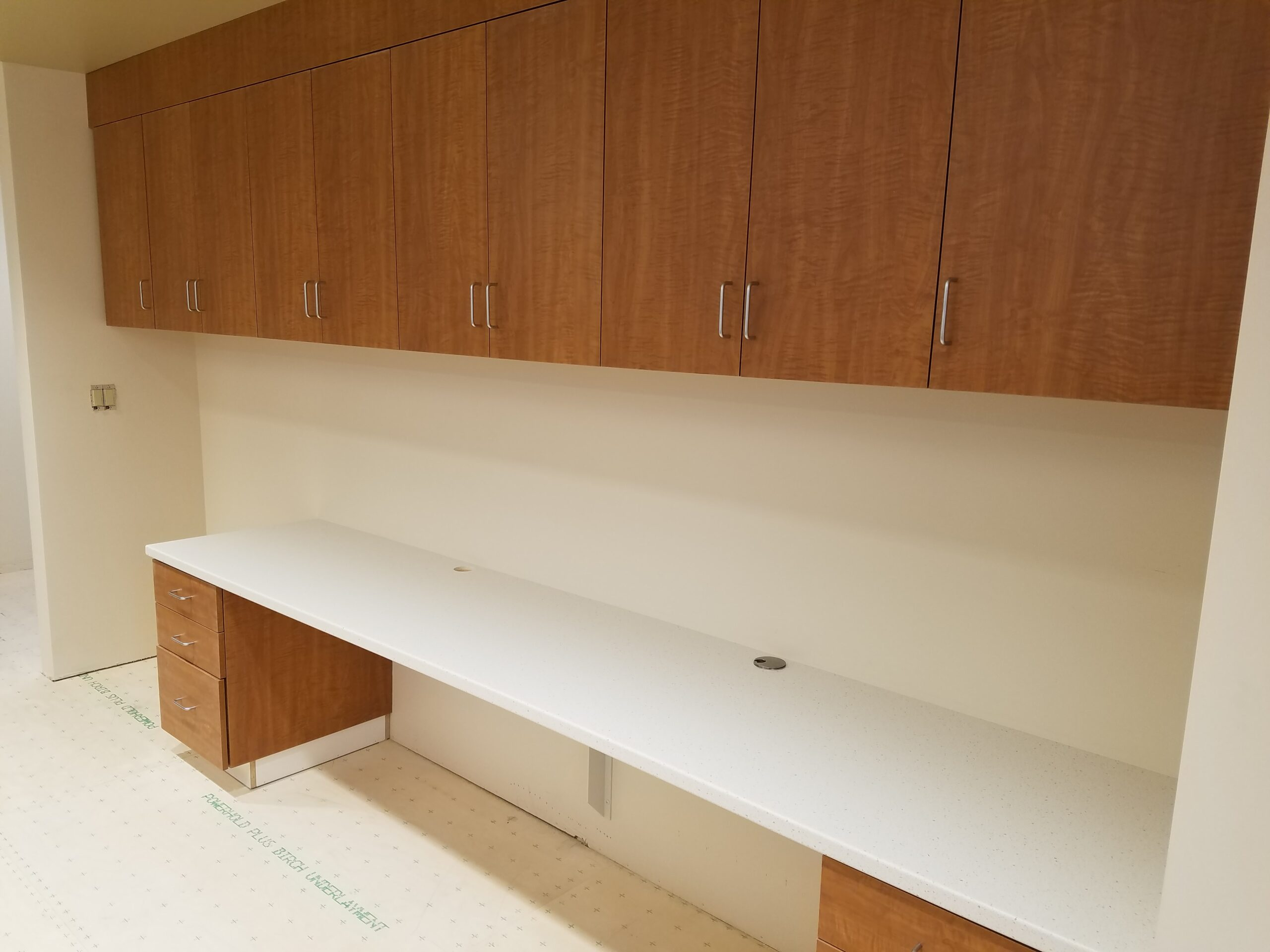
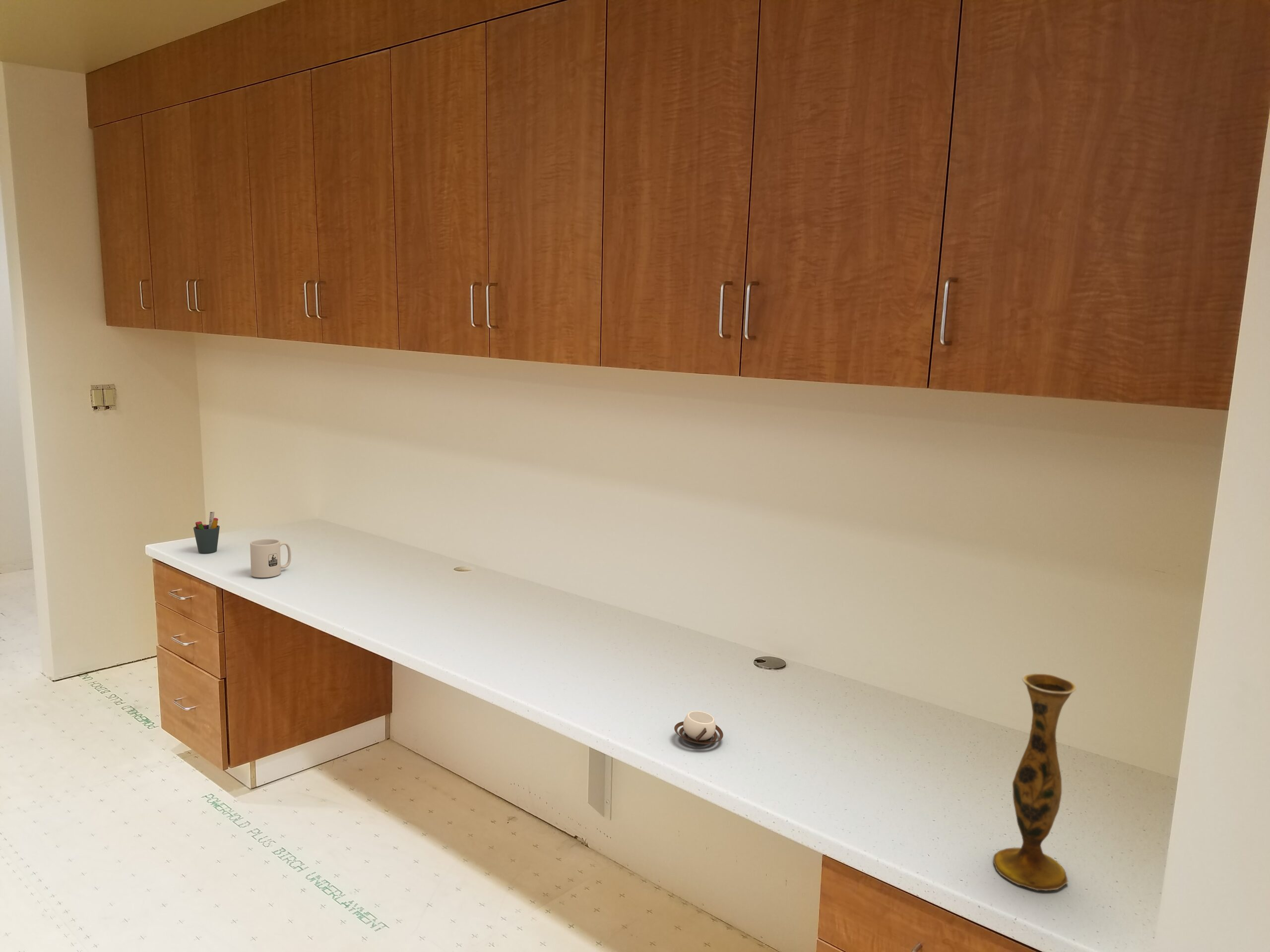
+ mug (271, 557)
+ pen holder (207, 533)
+ cup (698, 726)
+ vase (1039, 776)
